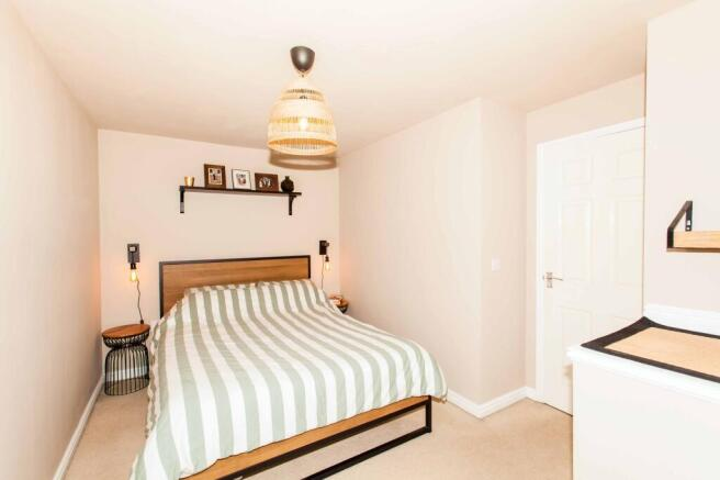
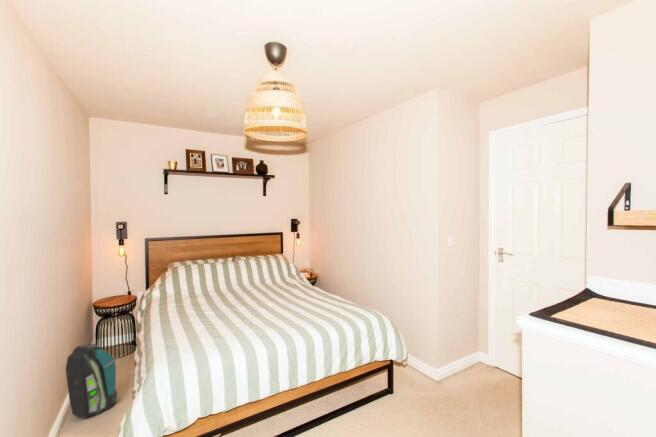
+ backpack (92, 377)
